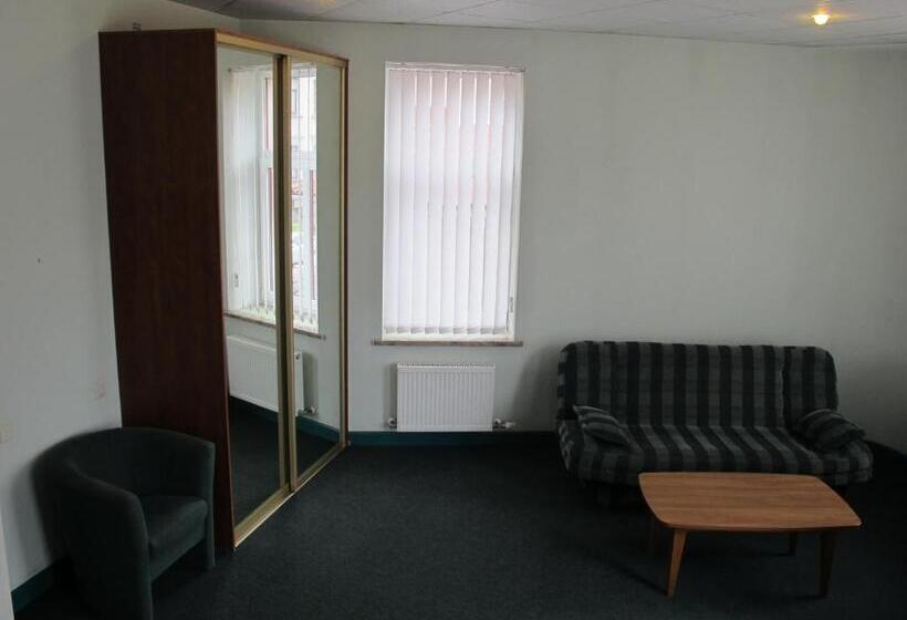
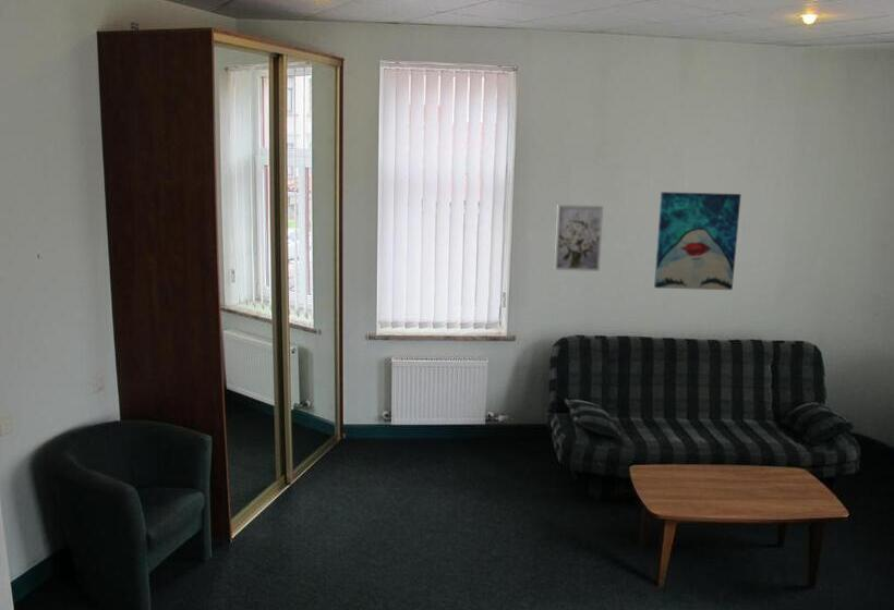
+ wall art (578, 237)
+ wall art (697, 241)
